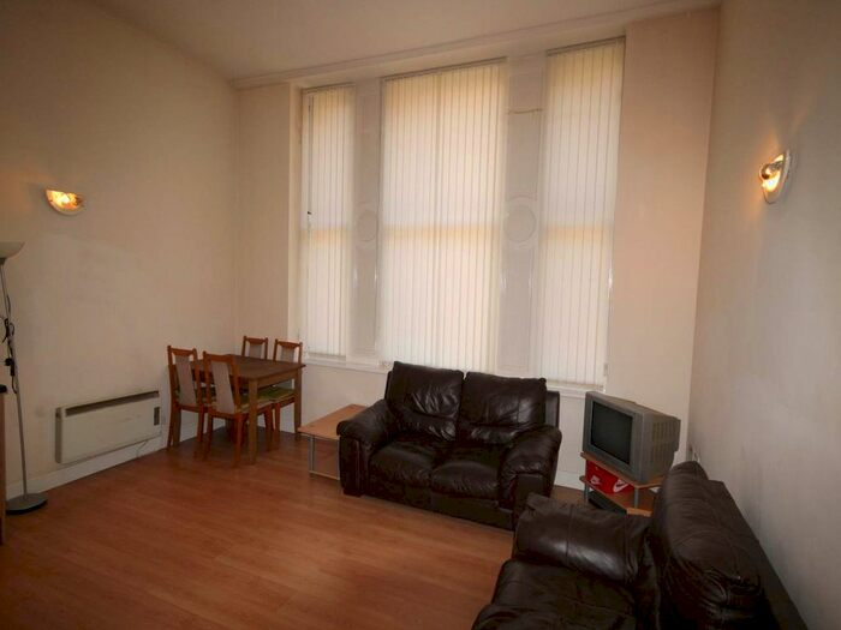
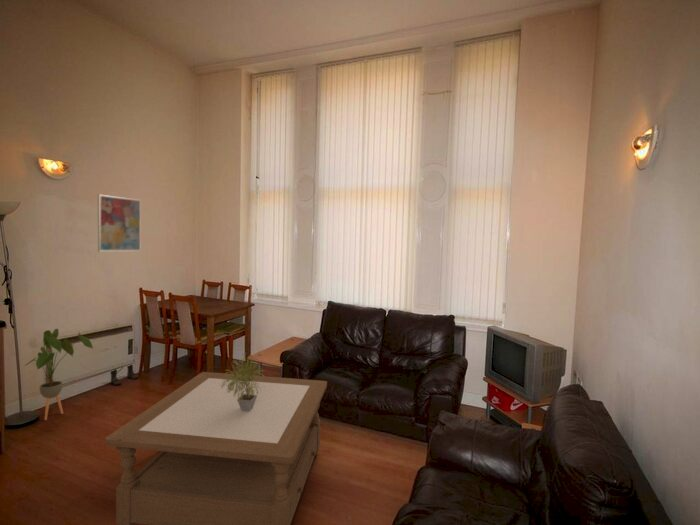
+ coffee table (236, 445)
+ boots (127, 374)
+ house plant (53, 371)
+ potted plant (244, 382)
+ wall art (120, 224)
